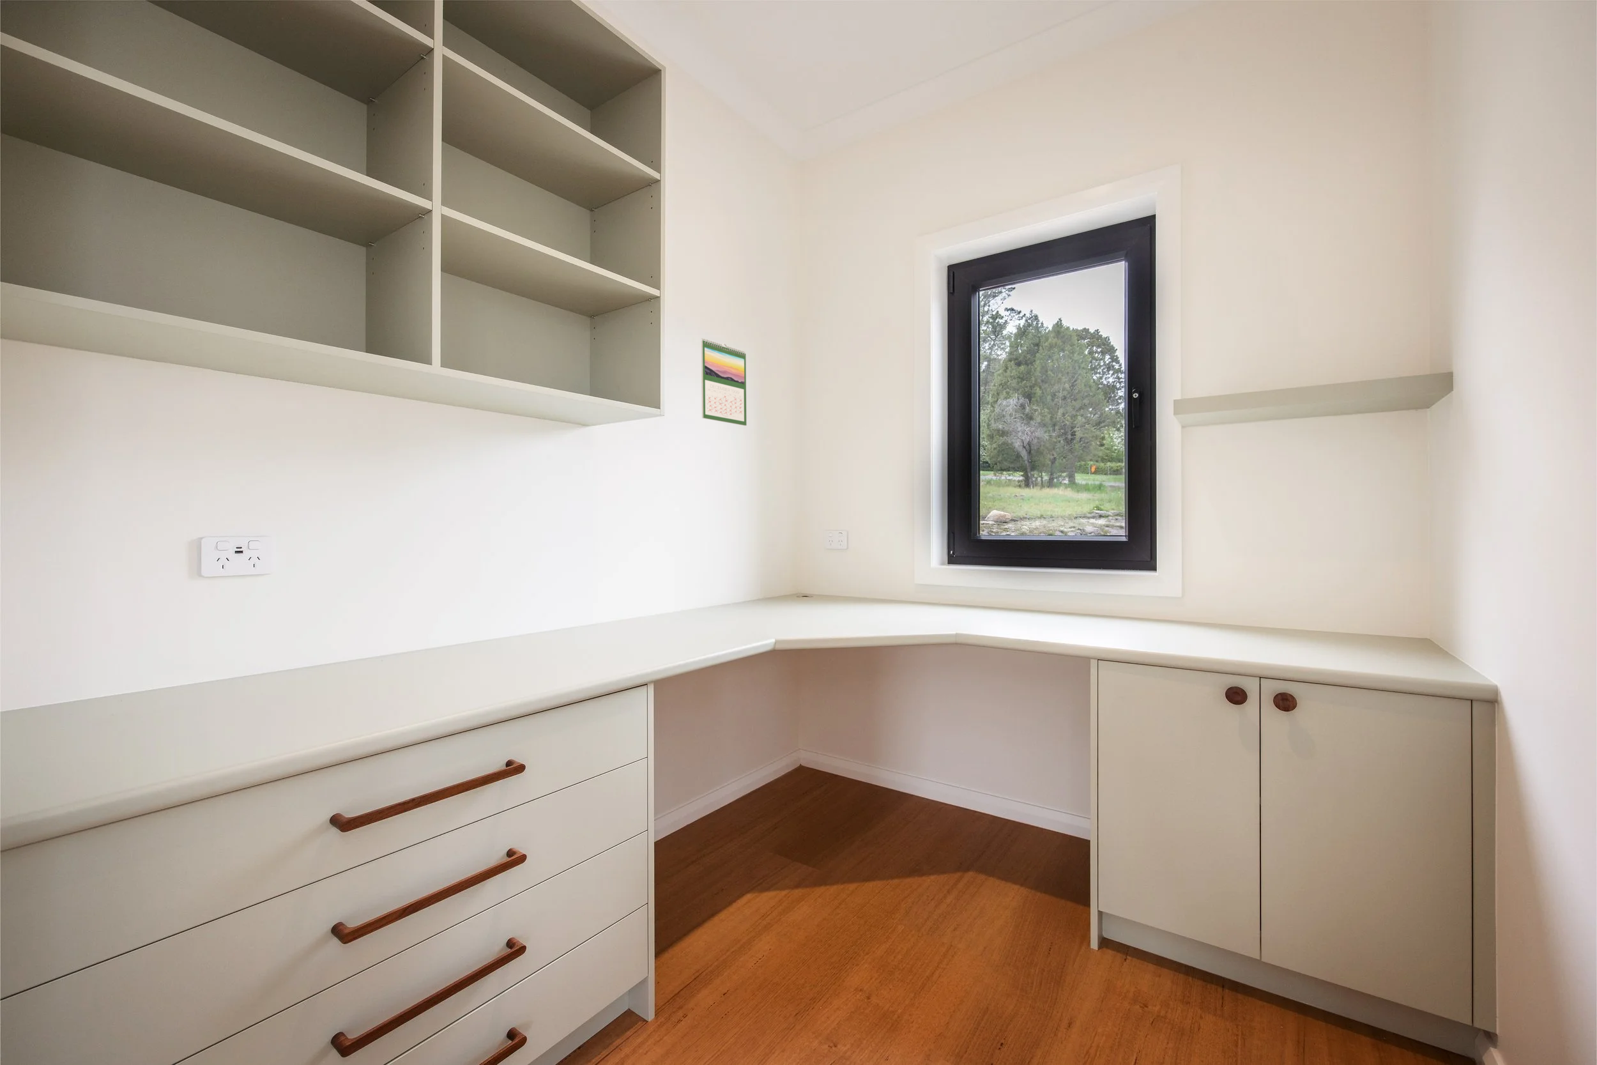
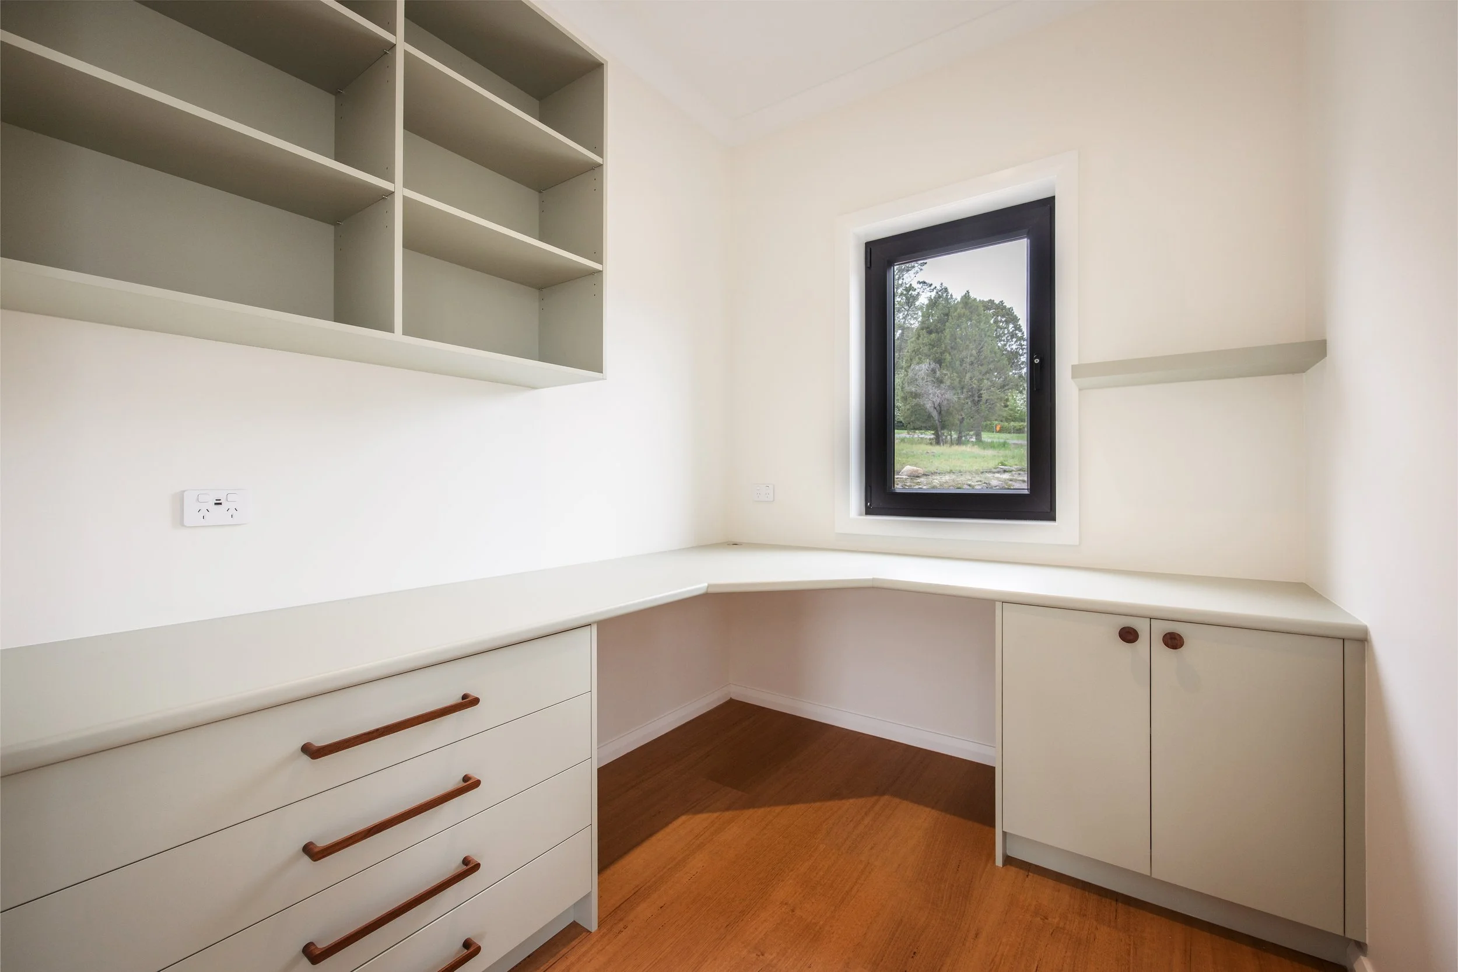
- calendar (725, 383)
